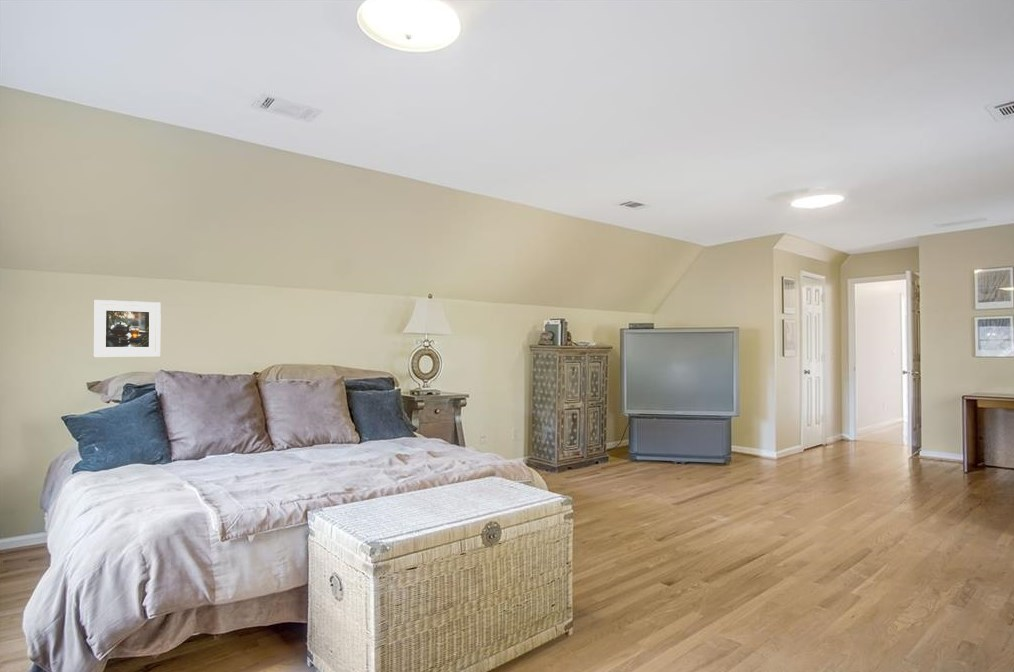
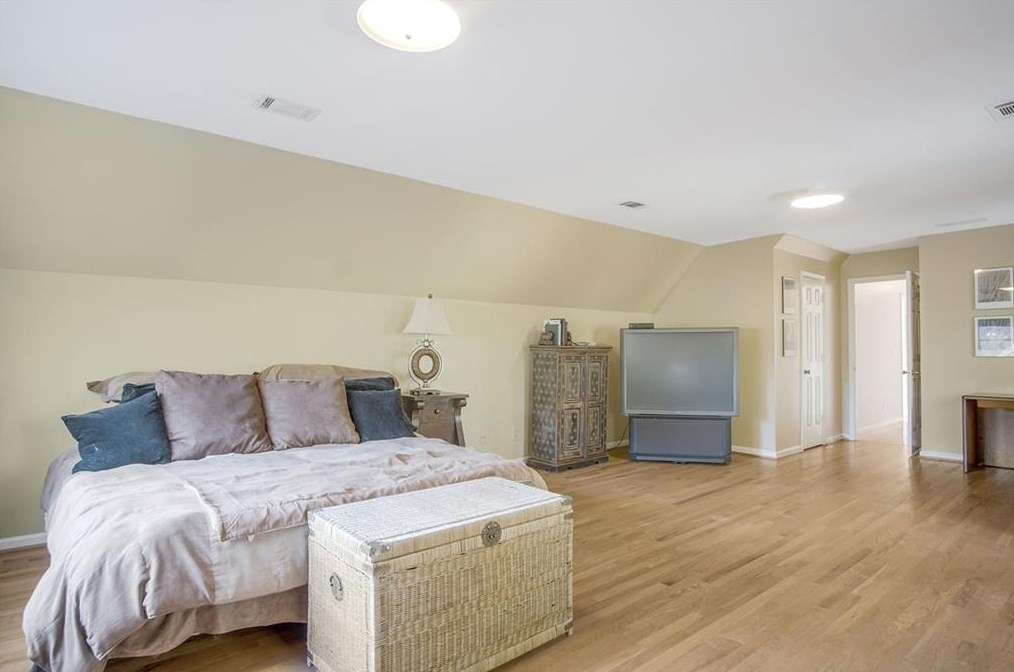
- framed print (127, 329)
